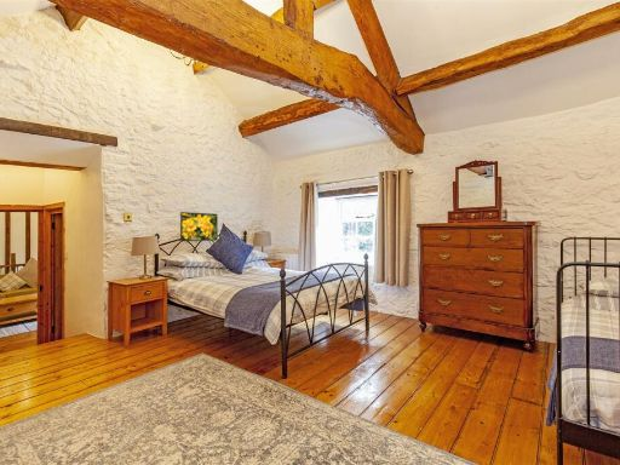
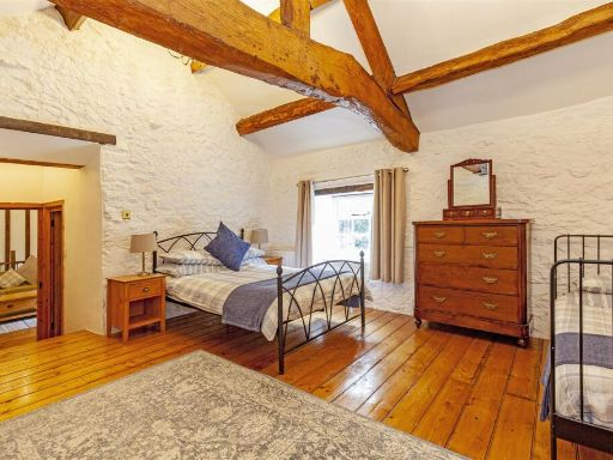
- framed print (200, 226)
